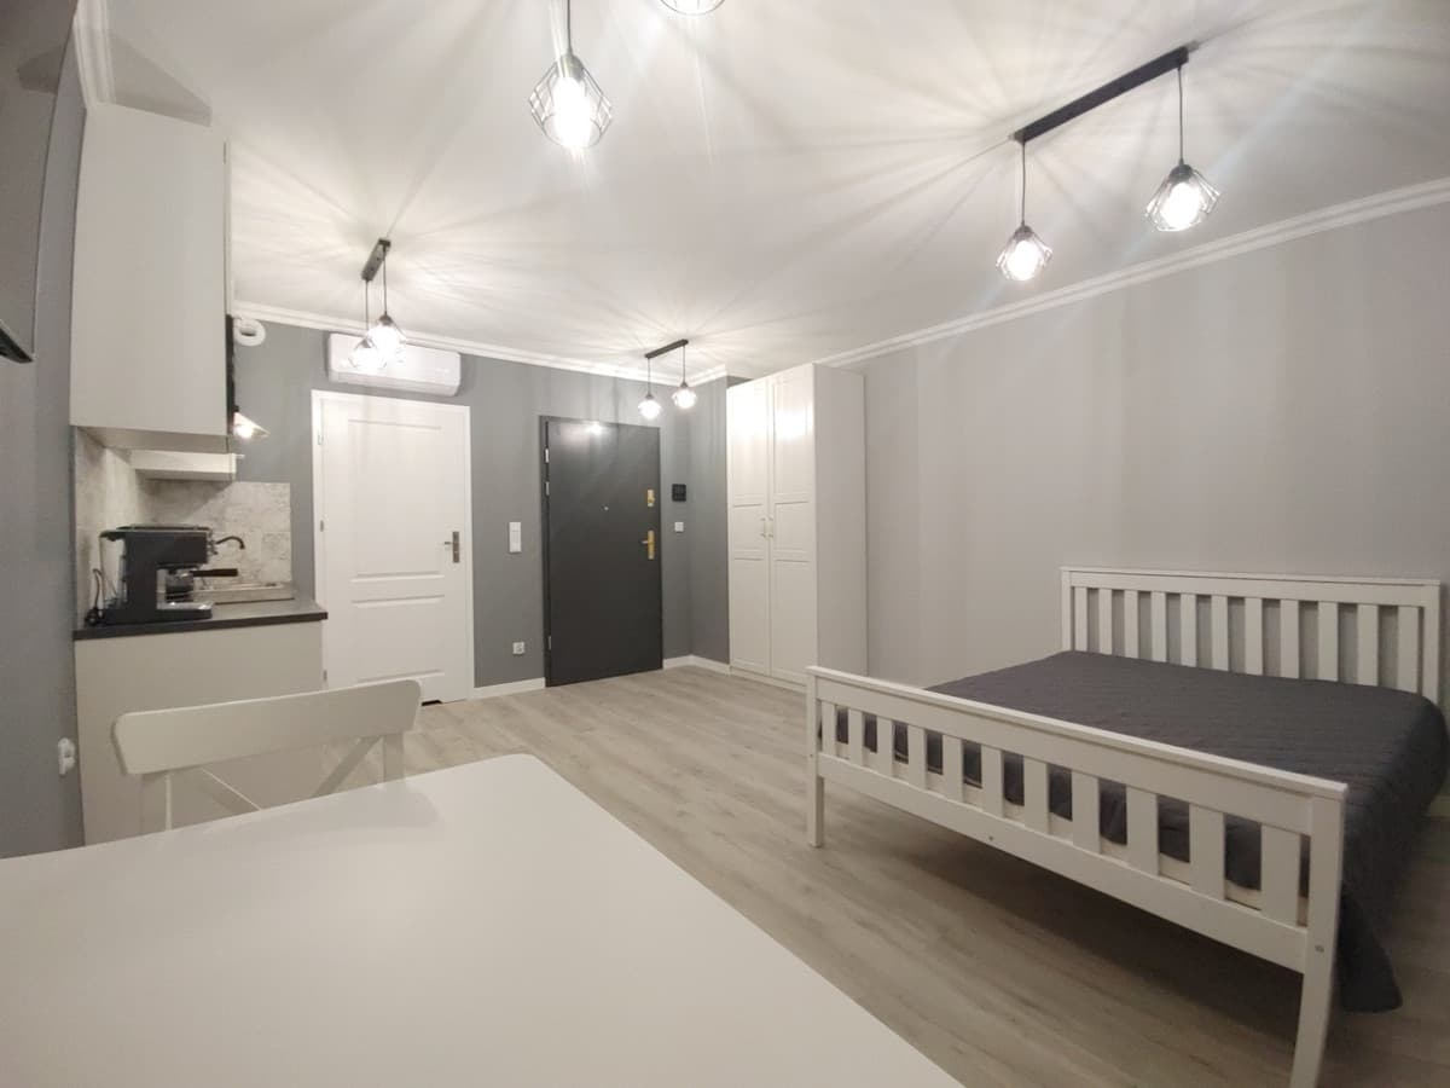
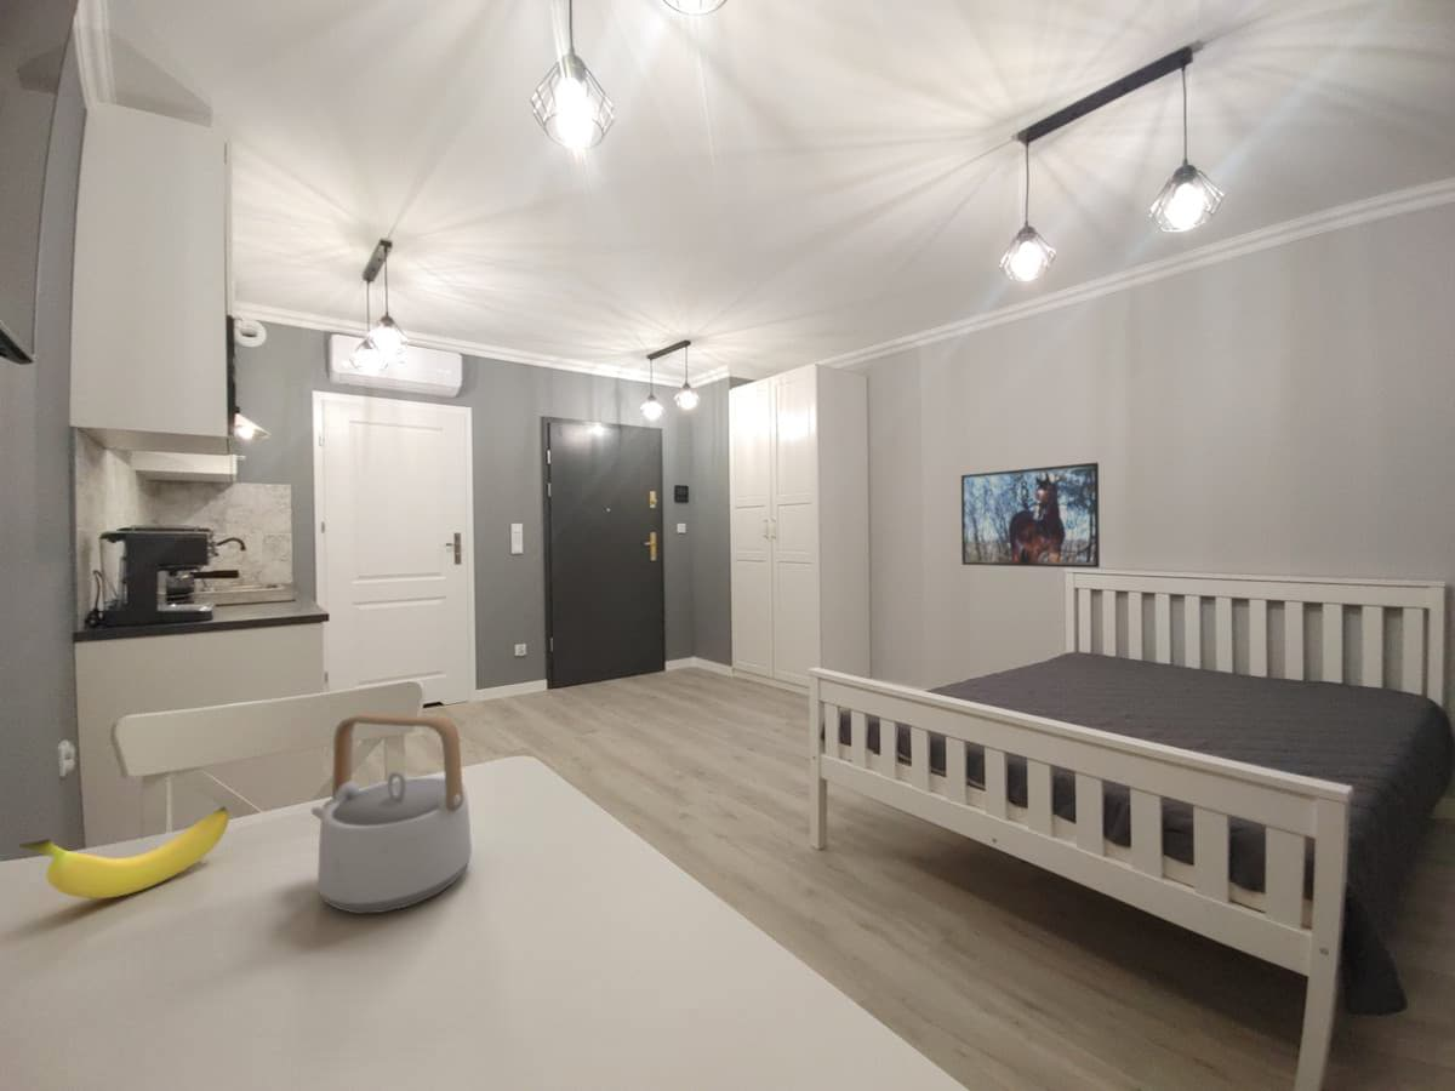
+ teapot (386, 798)
+ banana (135, 856)
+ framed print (1025, 518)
